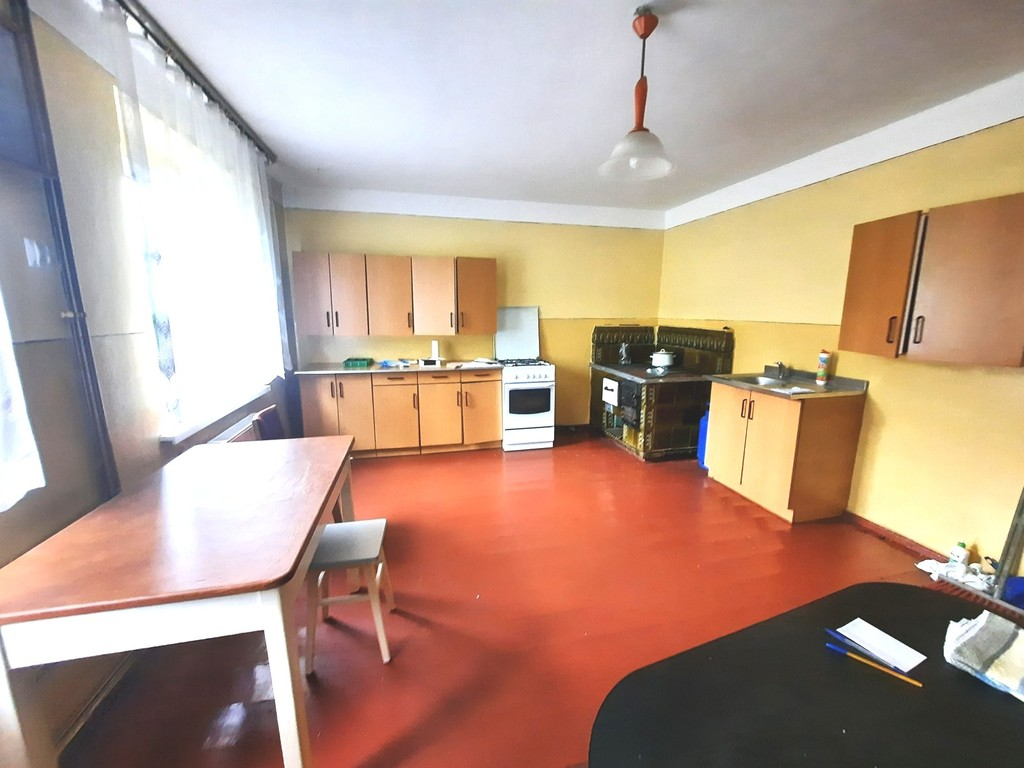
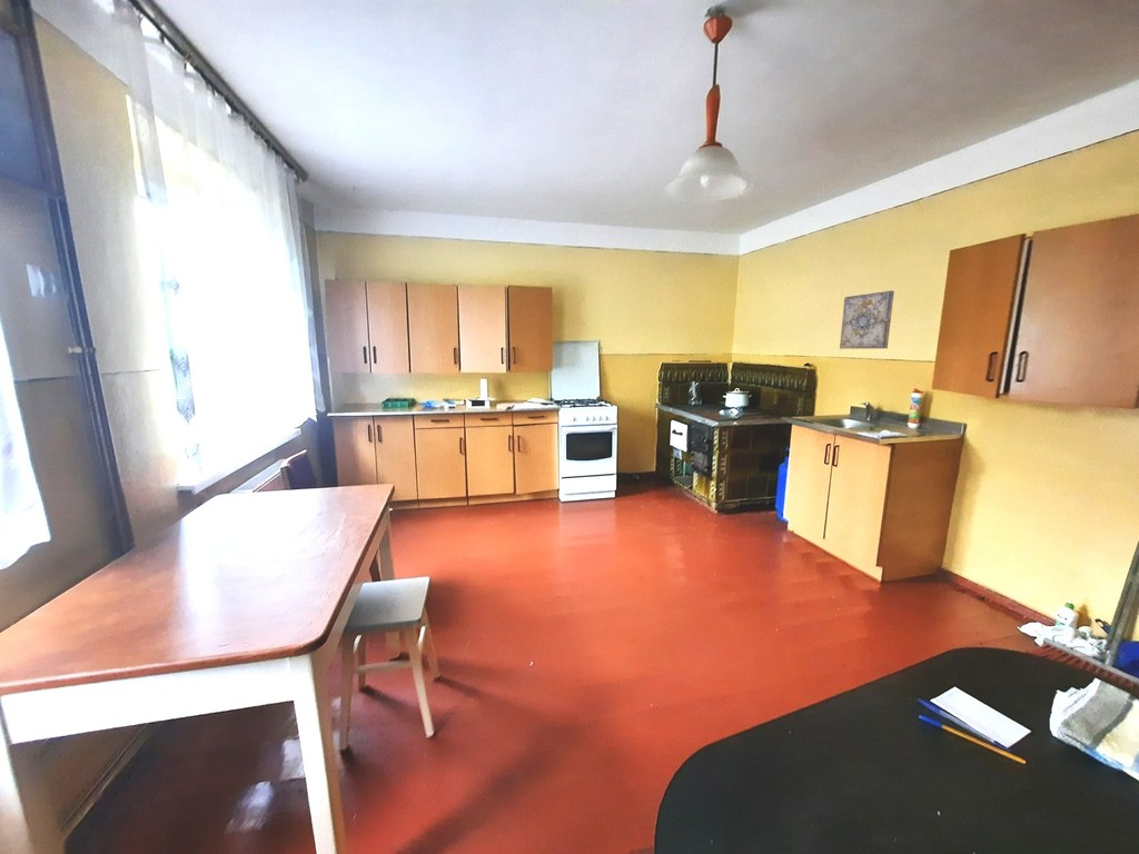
+ wall art (864, 321)
